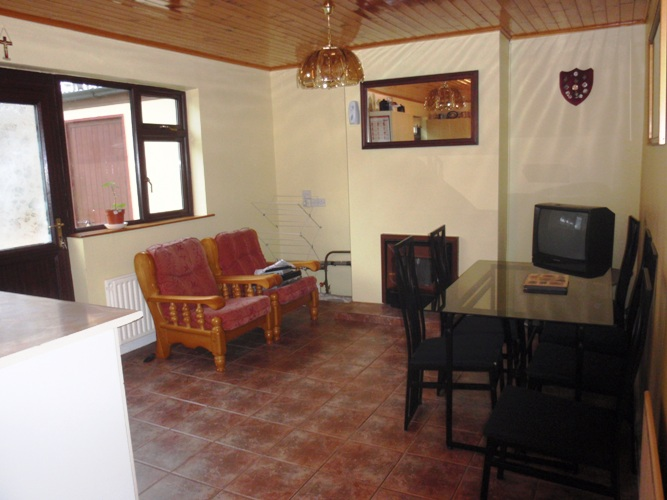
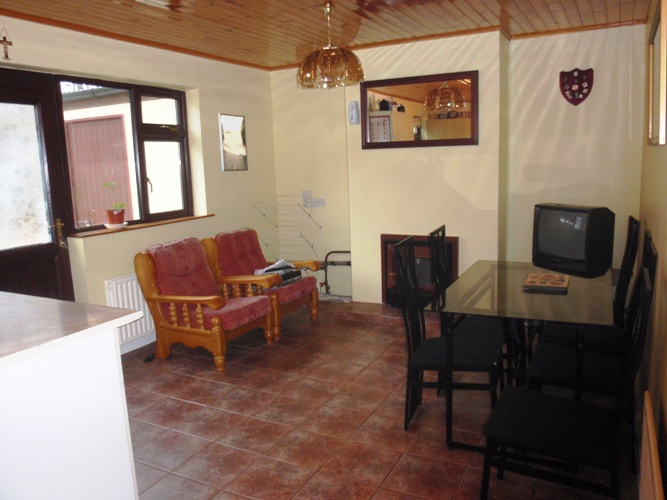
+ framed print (233, 143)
